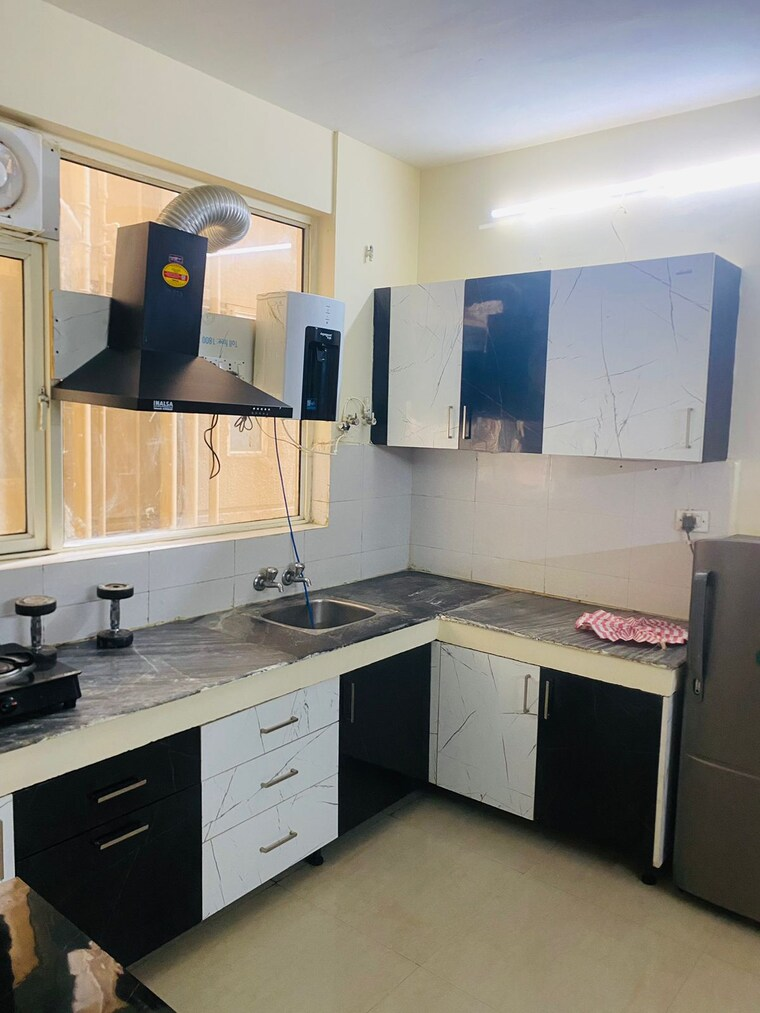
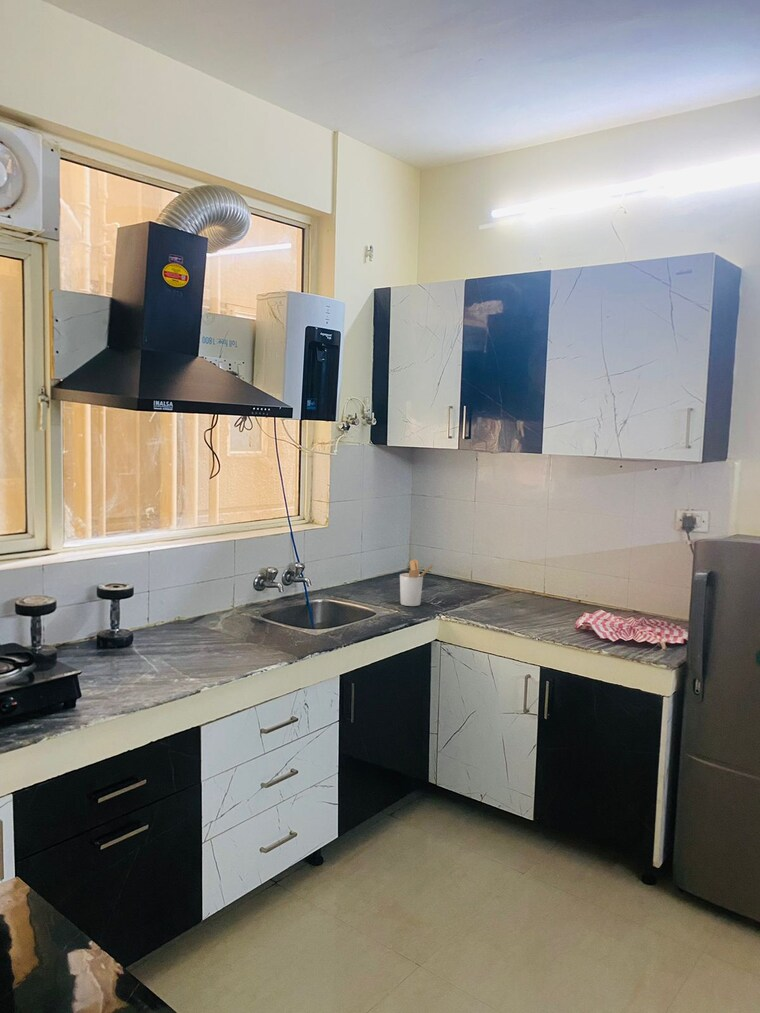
+ utensil holder (417, 583)
